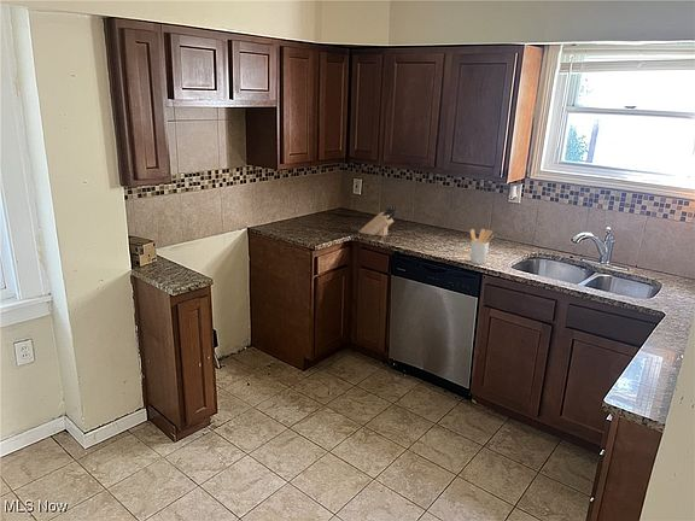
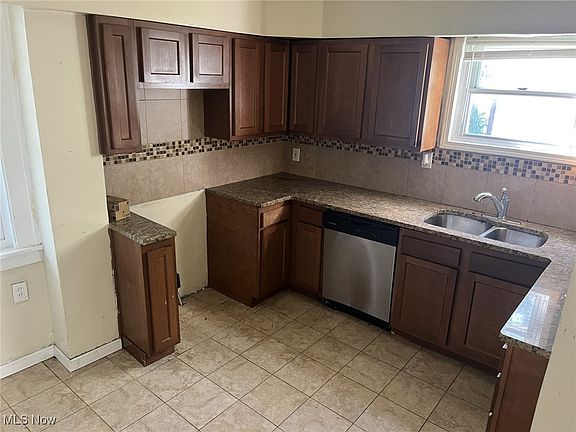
- utensil holder (480, 245)
- knife block (379, 218)
